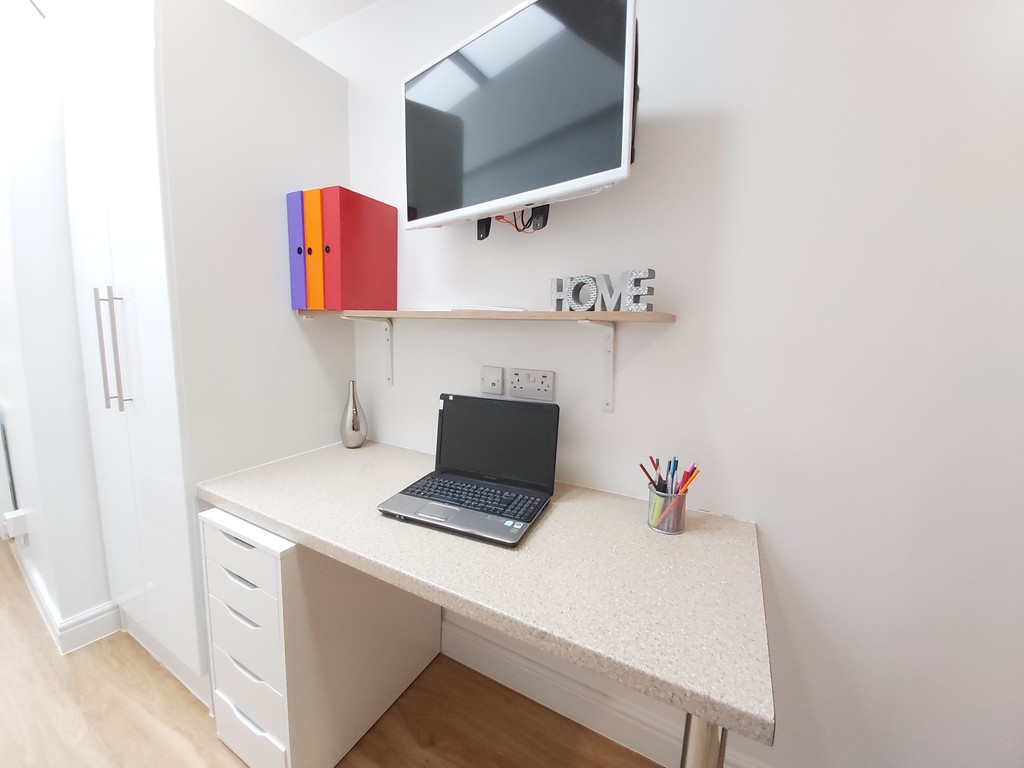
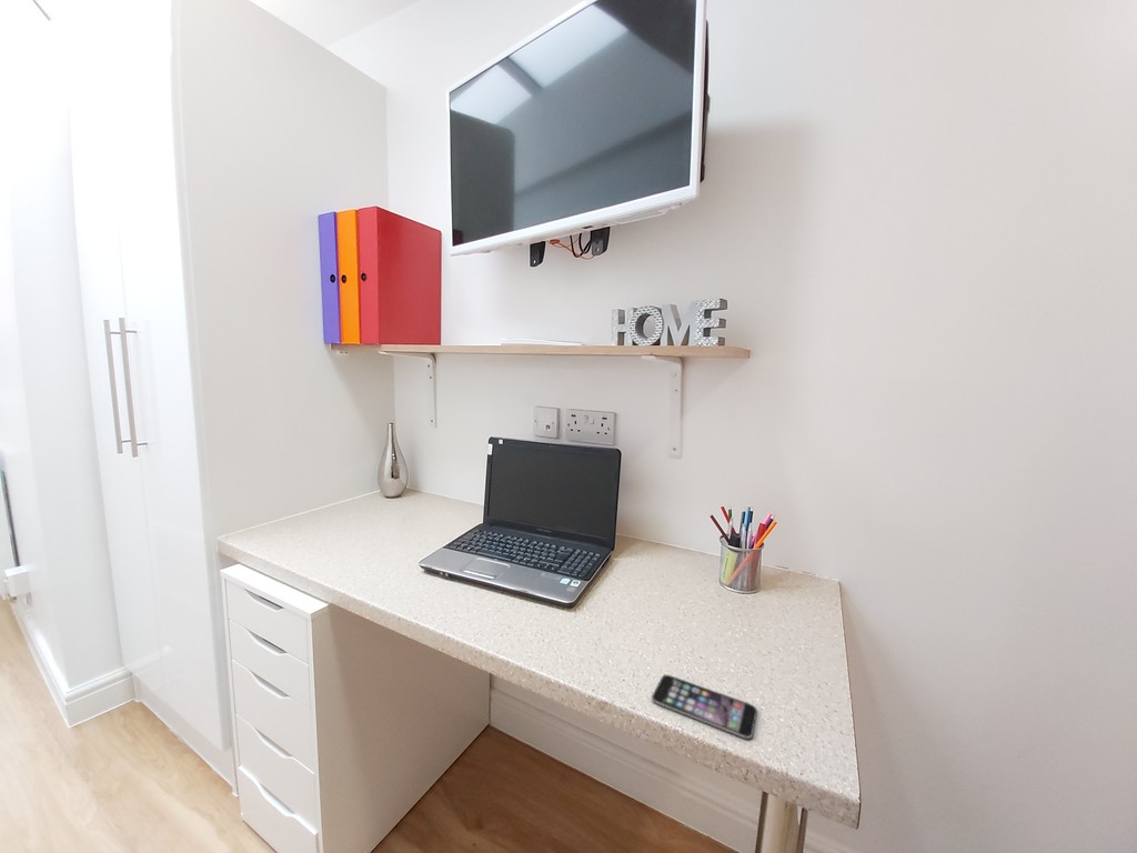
+ smartphone (703, 703)
